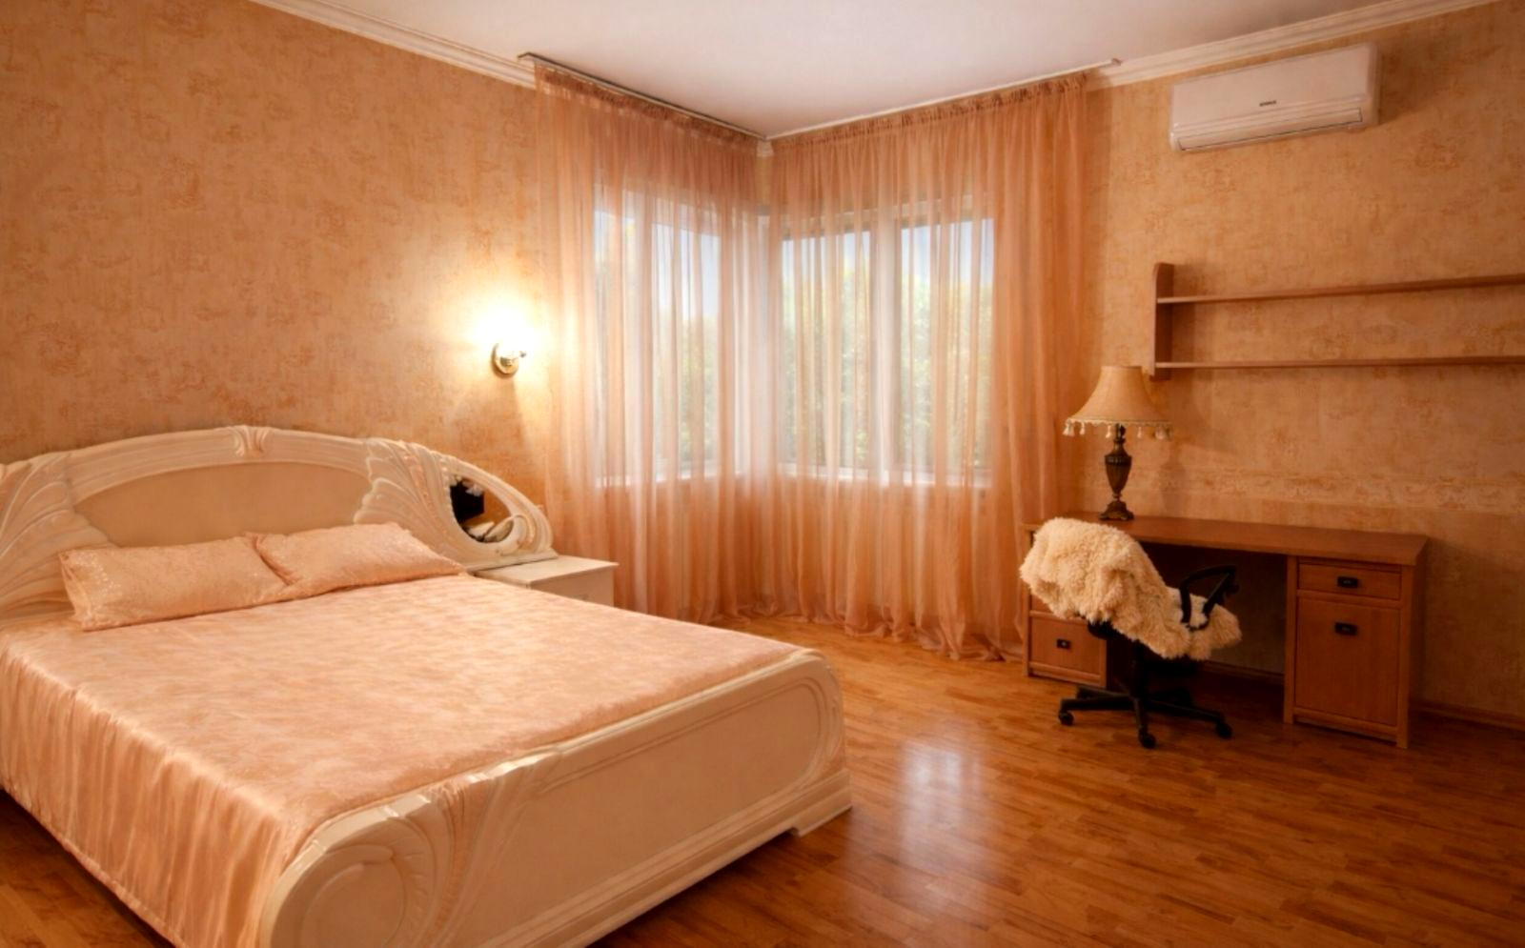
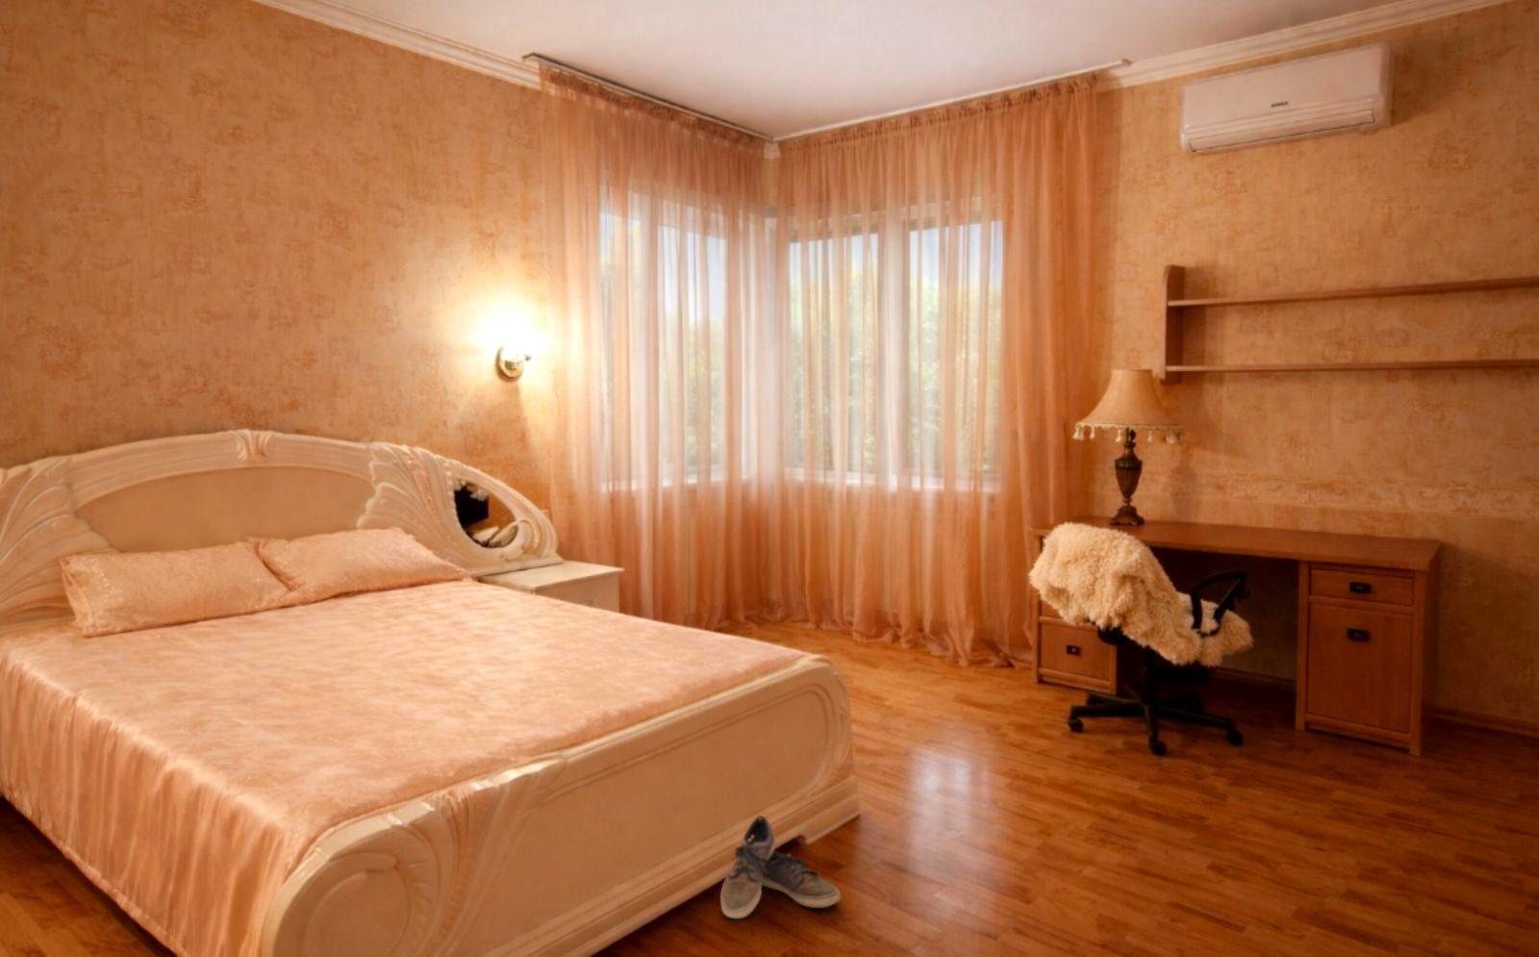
+ shoe (774, 869)
